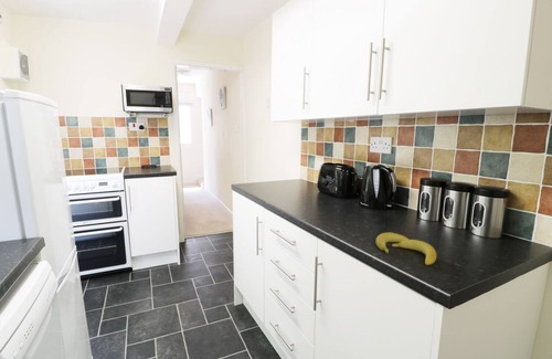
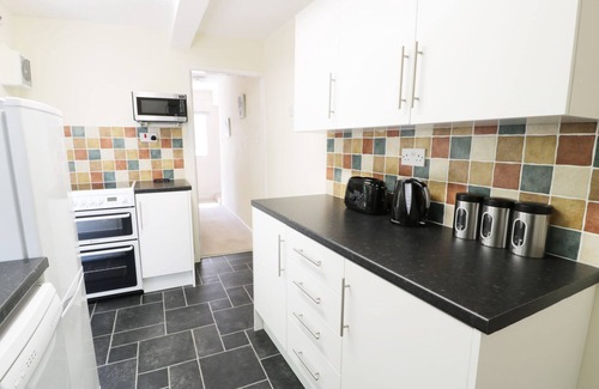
- banana (403, 245)
